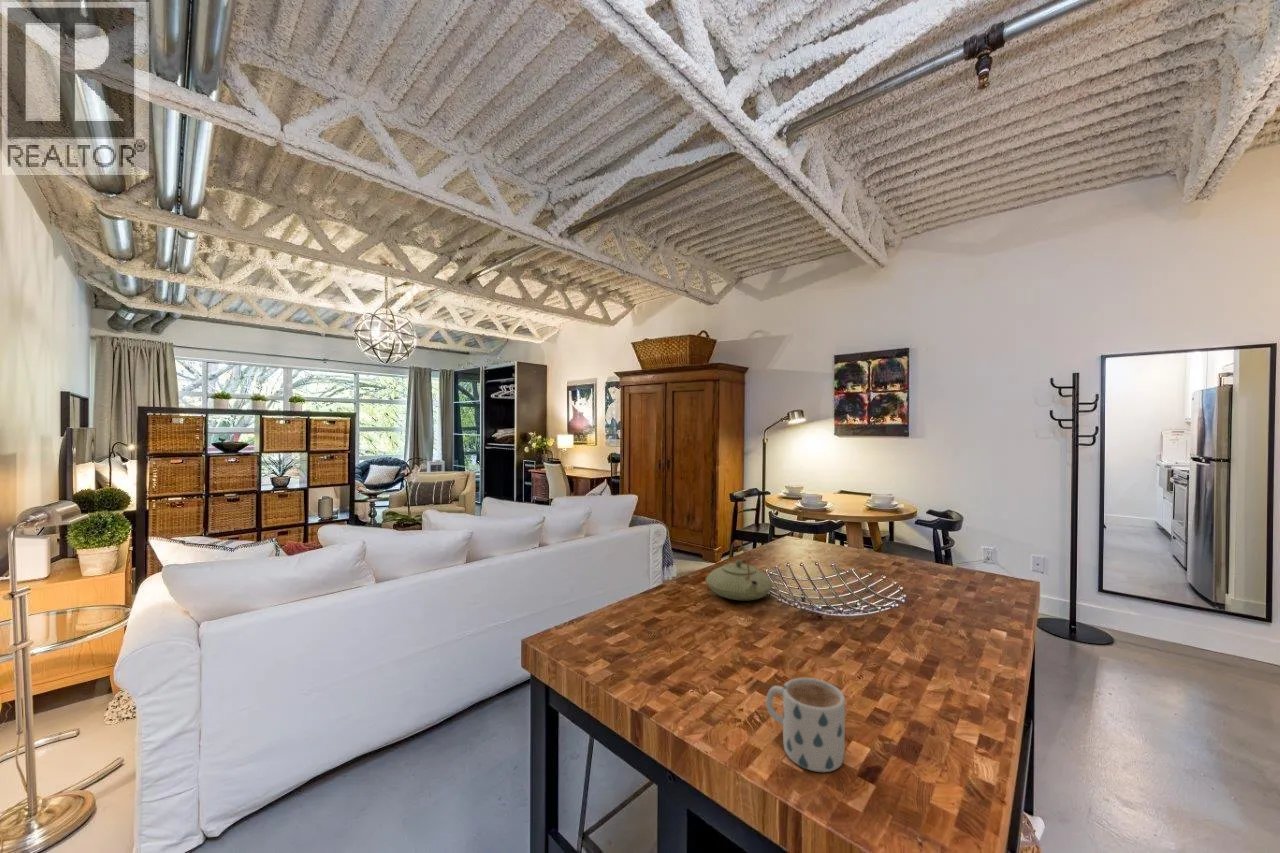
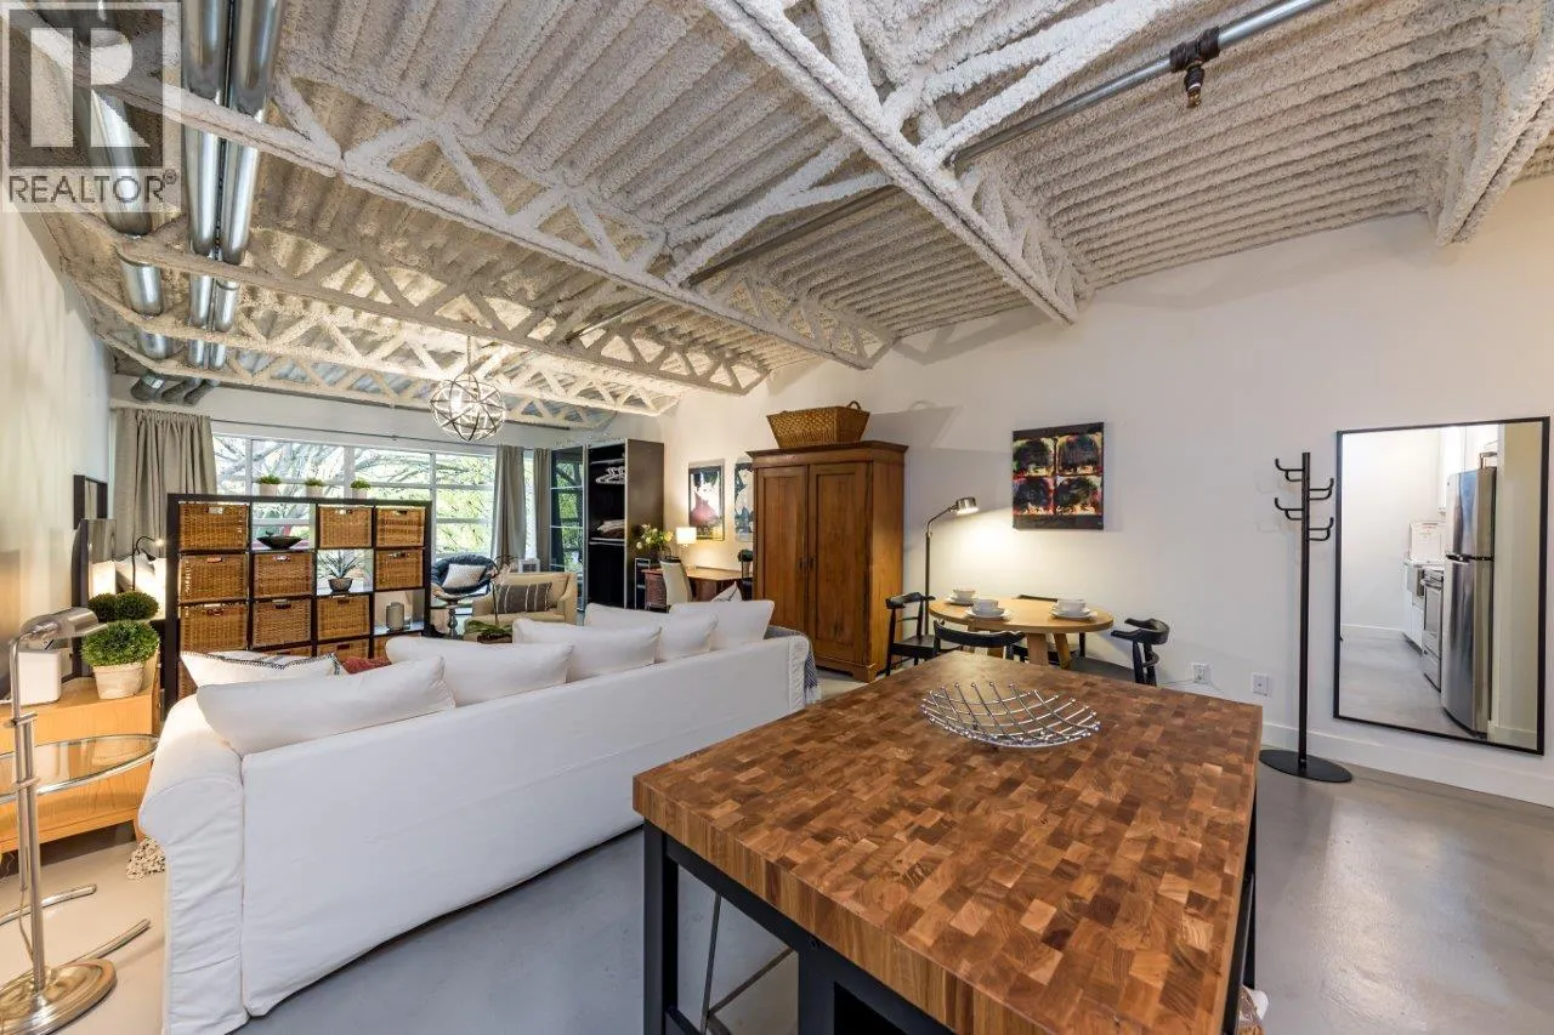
- teapot (740, 568)
- mug (802, 718)
